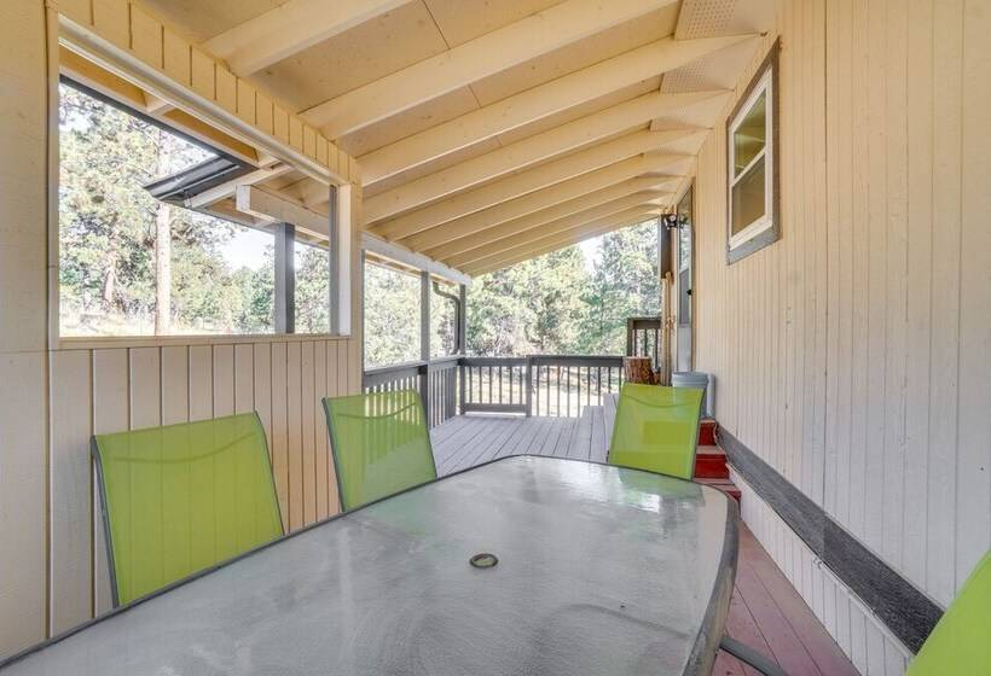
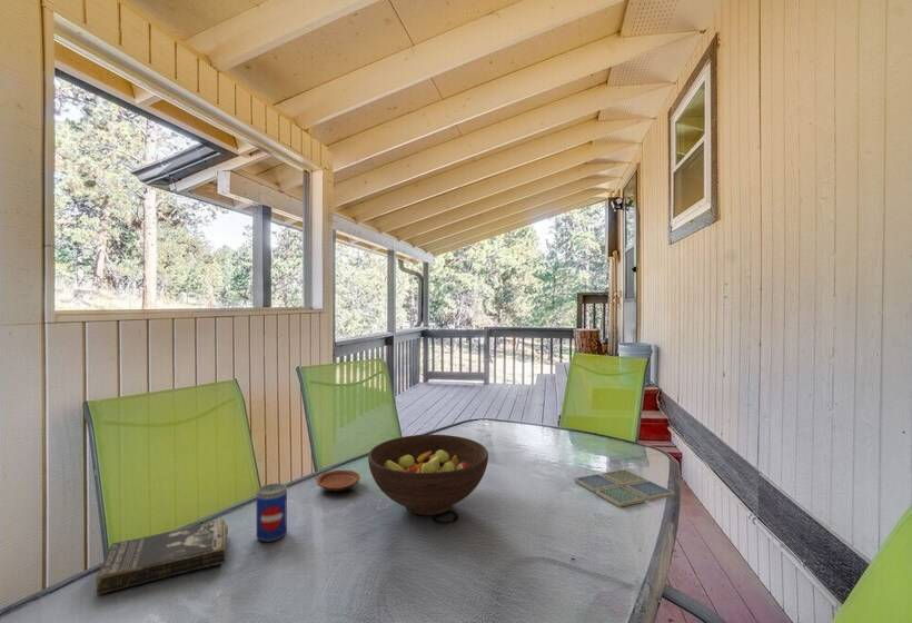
+ book (169, 551)
+ plate (338, 482)
+ drink coaster (622, 486)
+ beer can (271, 512)
+ fruit bowl (428, 478)
